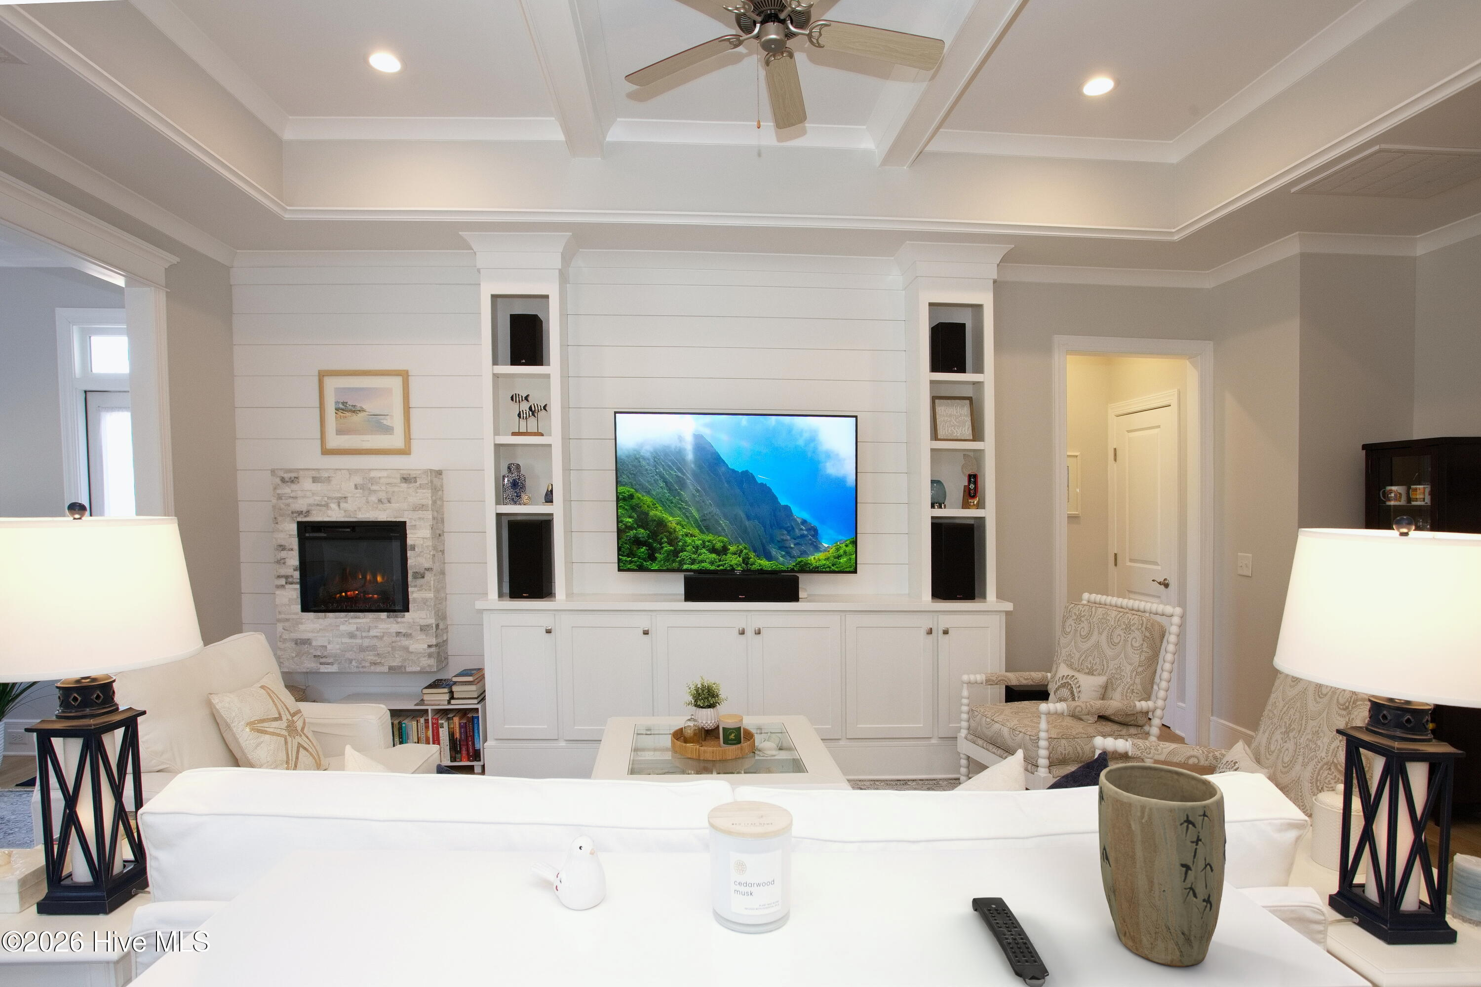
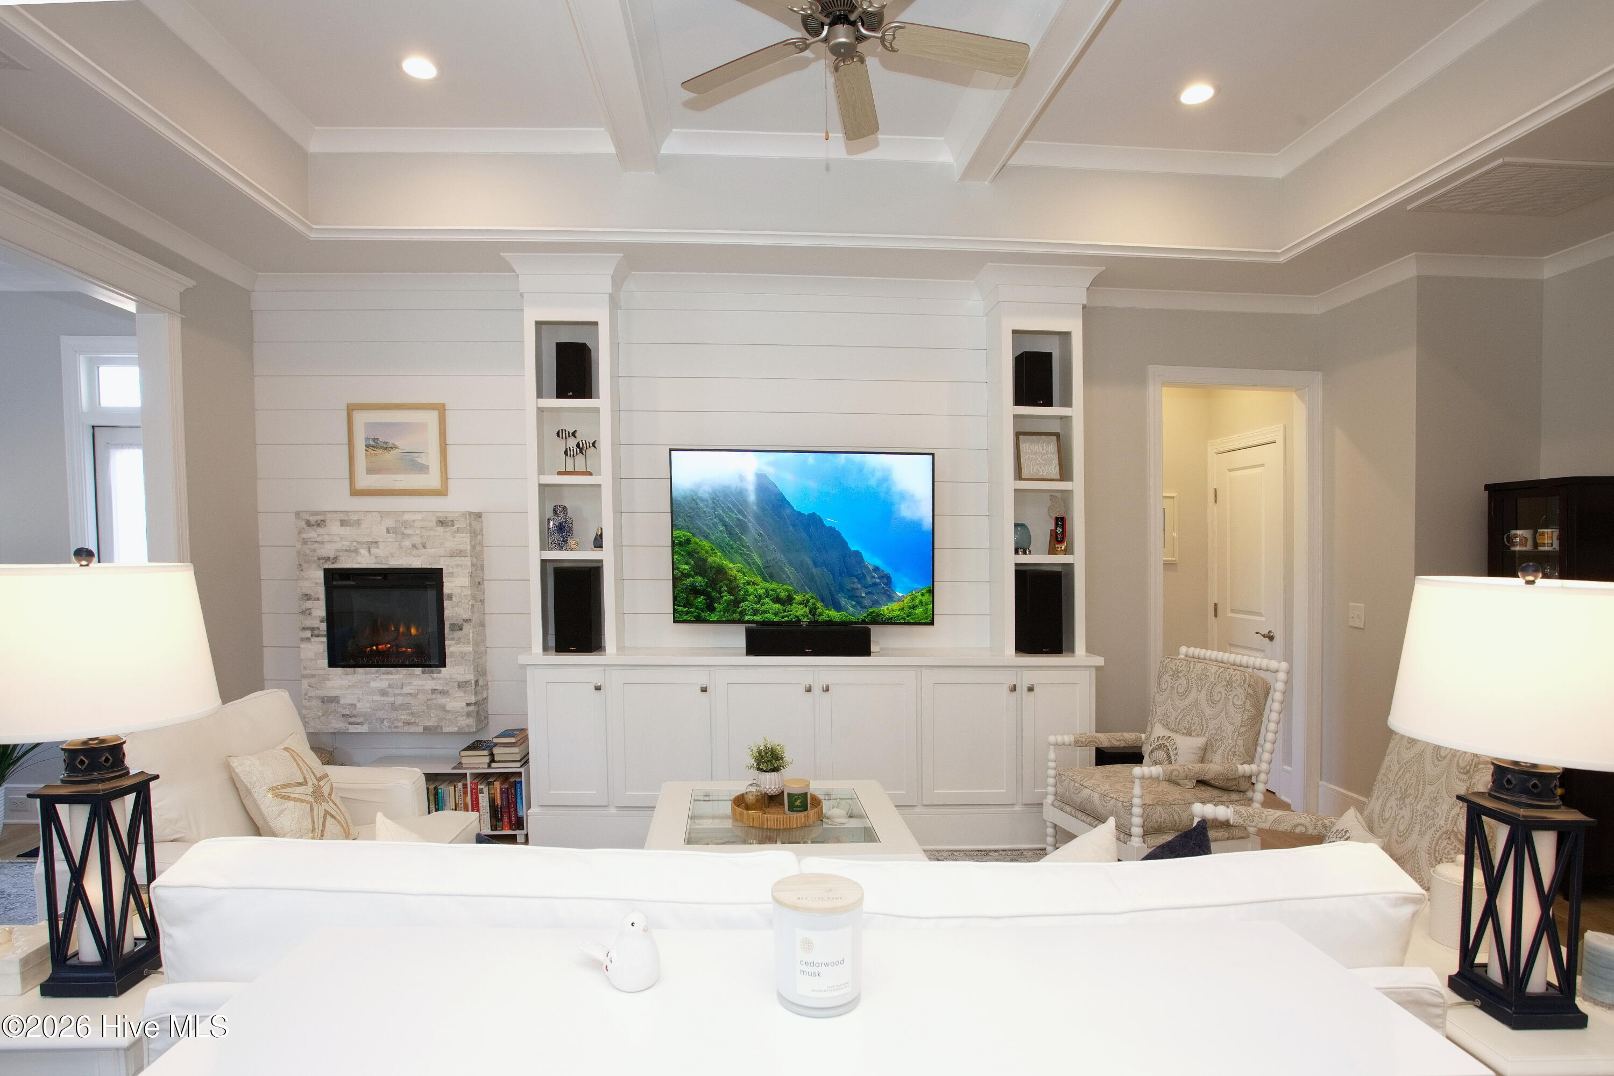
- remote control (1010, 937)
- plant pot (1160, 863)
